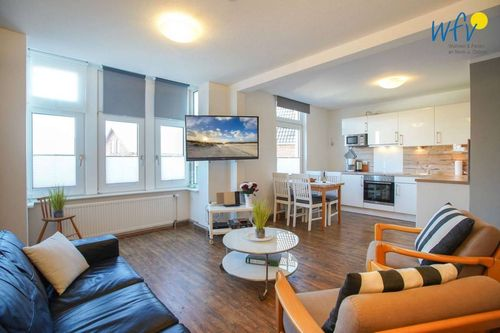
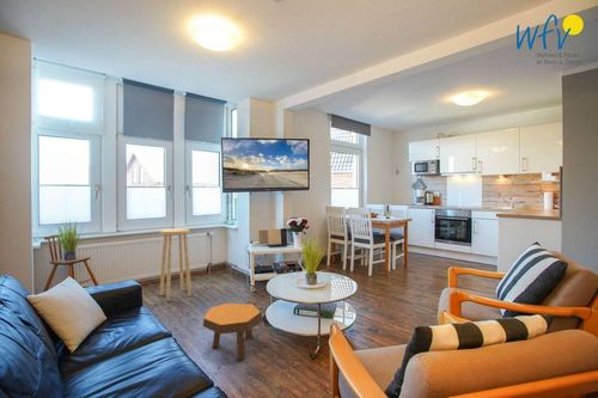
+ stool (170, 263)
+ footstool (232, 329)
